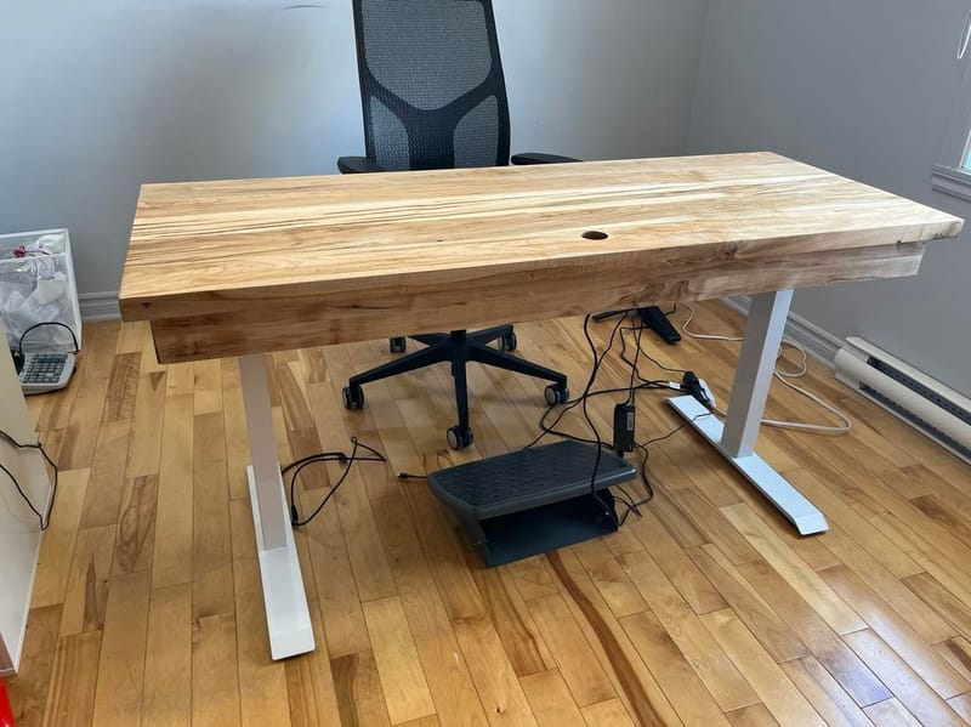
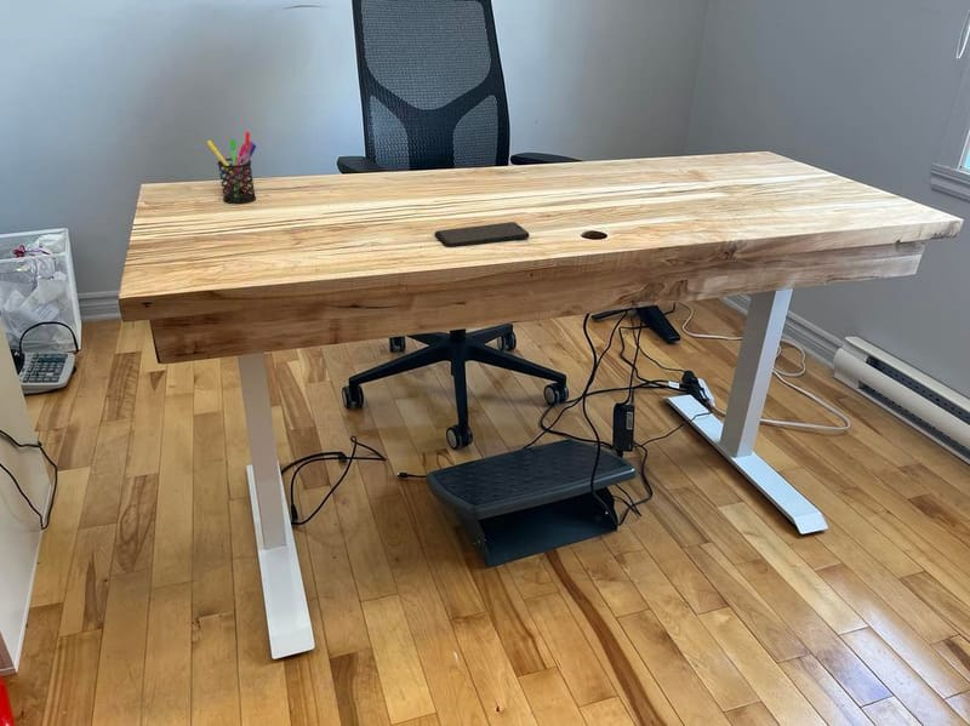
+ pen holder (236, 165)
+ smartphone (481, 234)
